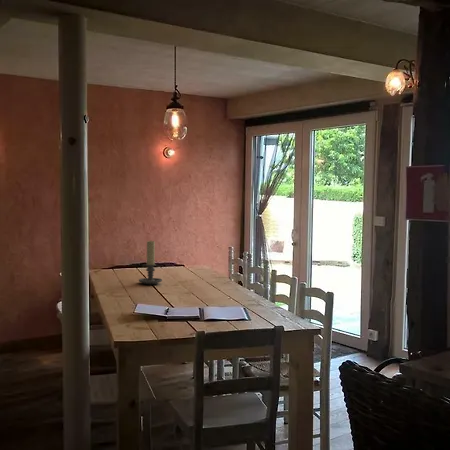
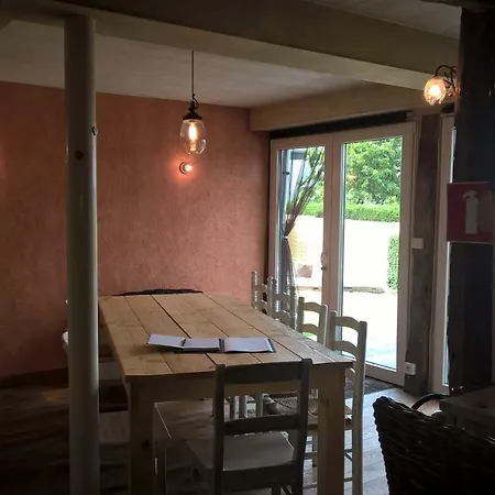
- candle holder (150, 261)
